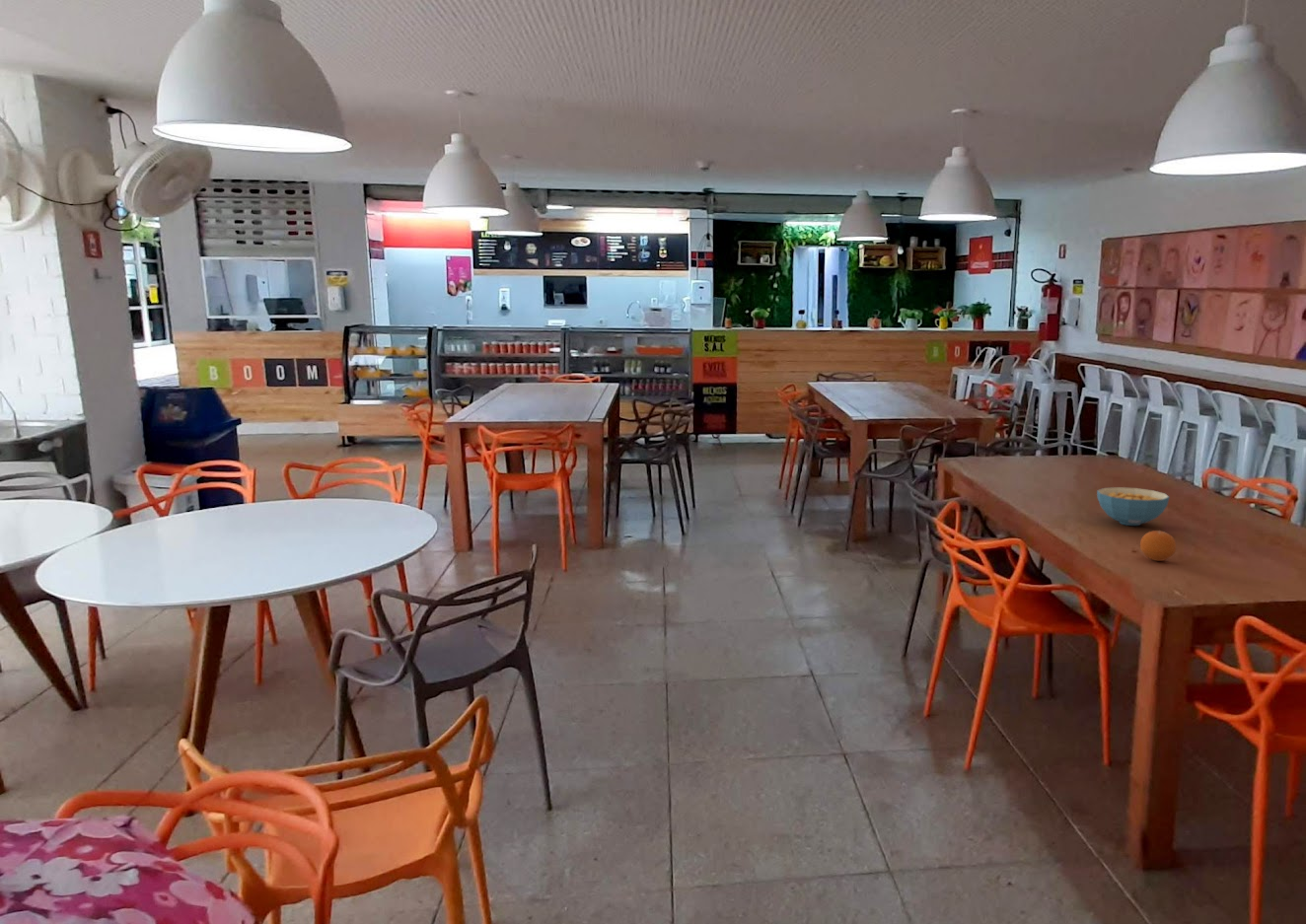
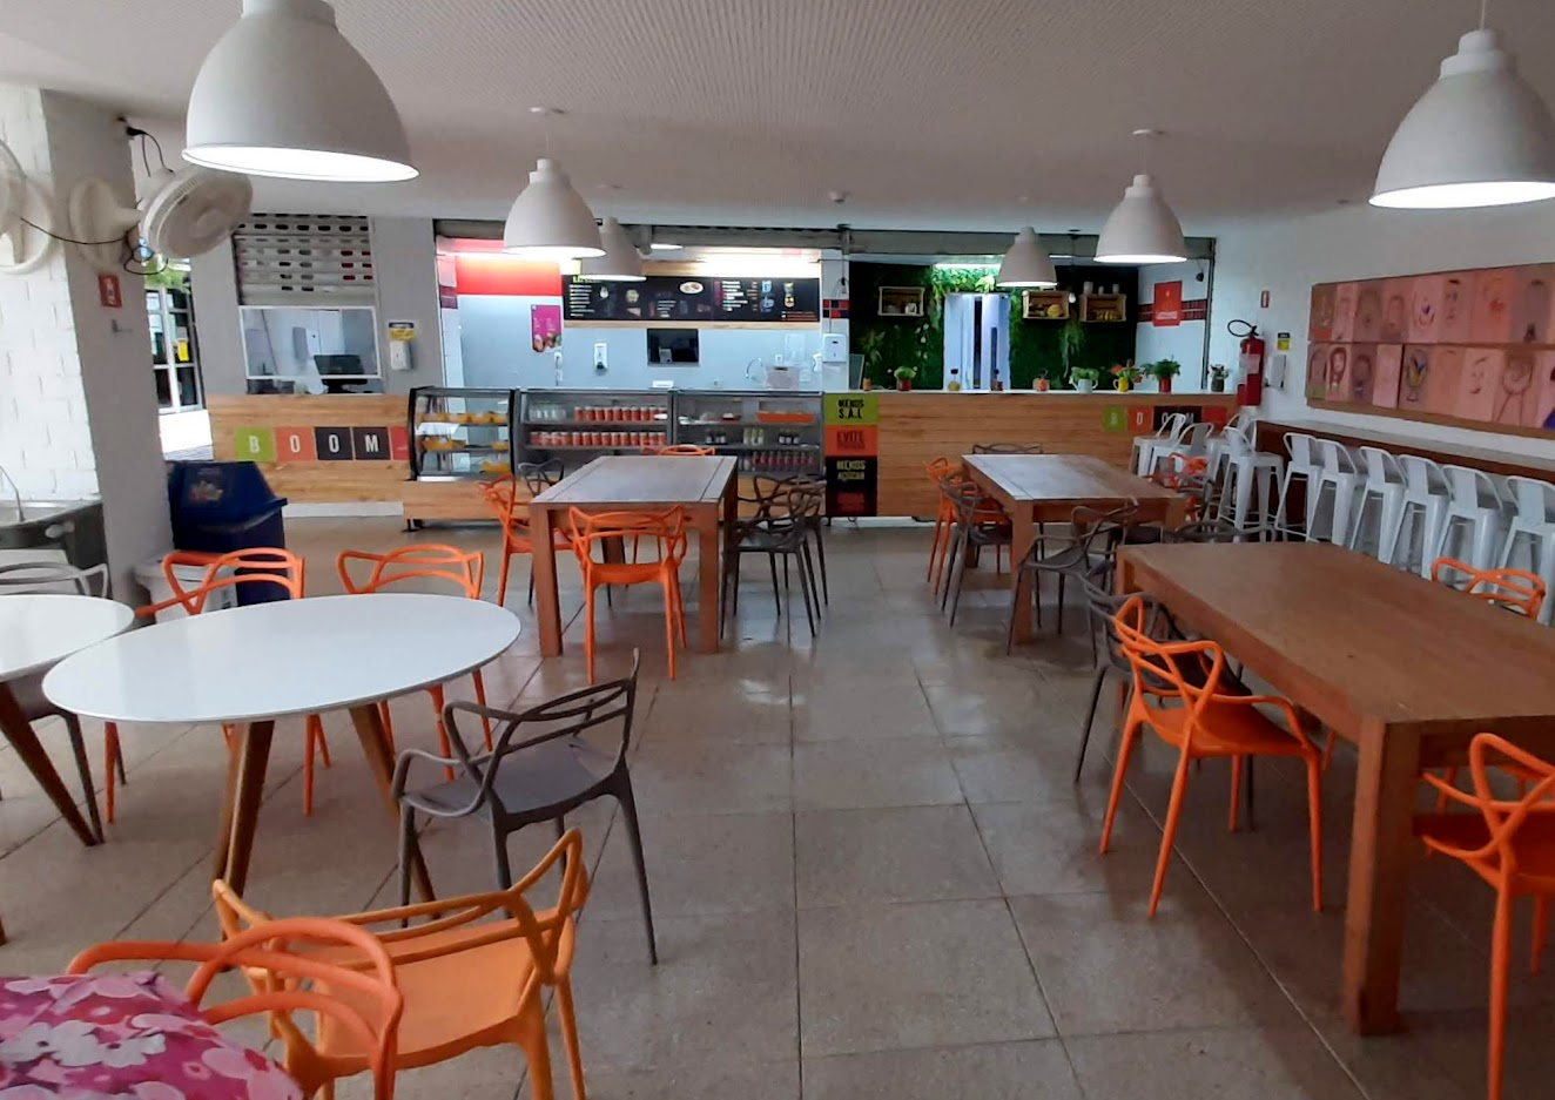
- cereal bowl (1130, 508)
- fruit (1157, 545)
